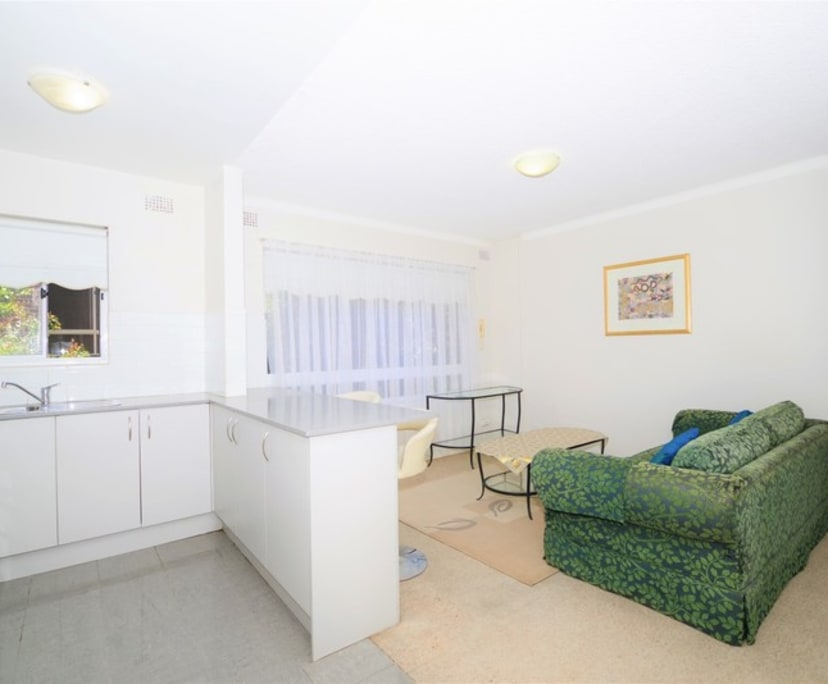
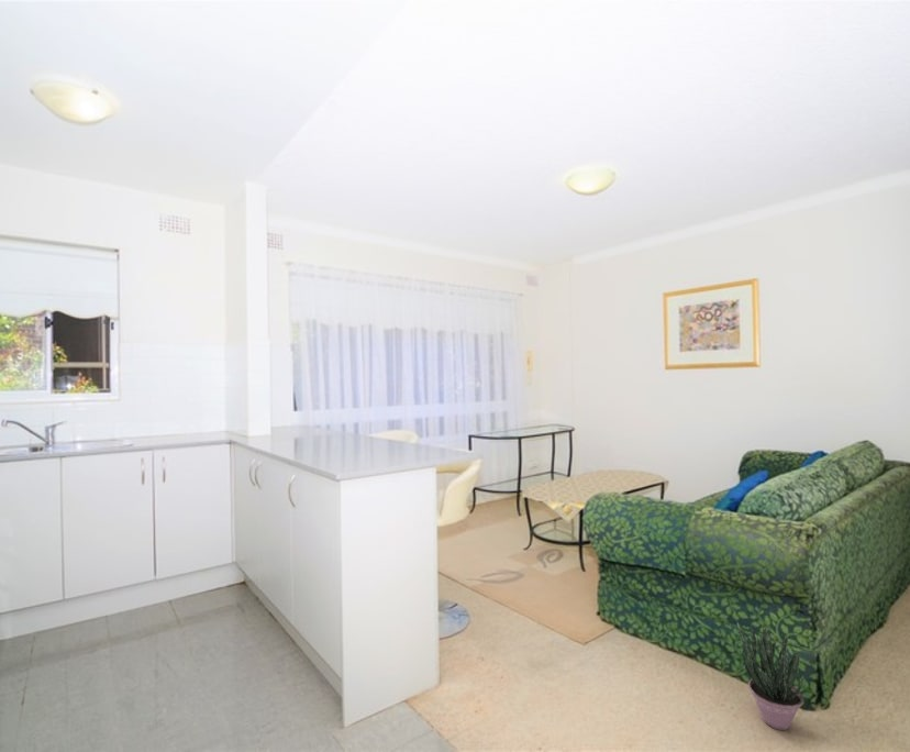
+ potted plant (769, 675)
